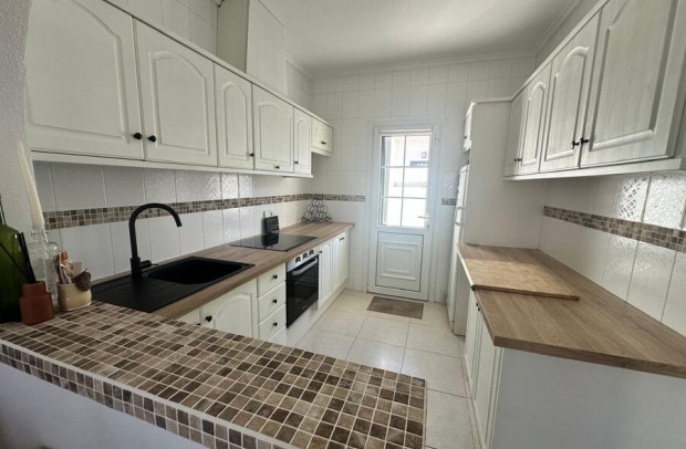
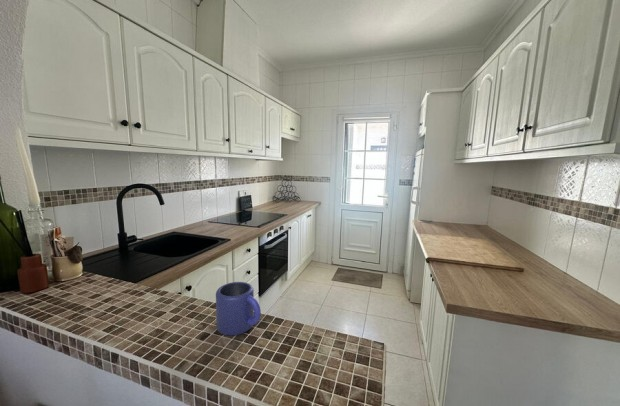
+ mug (240, 308)
